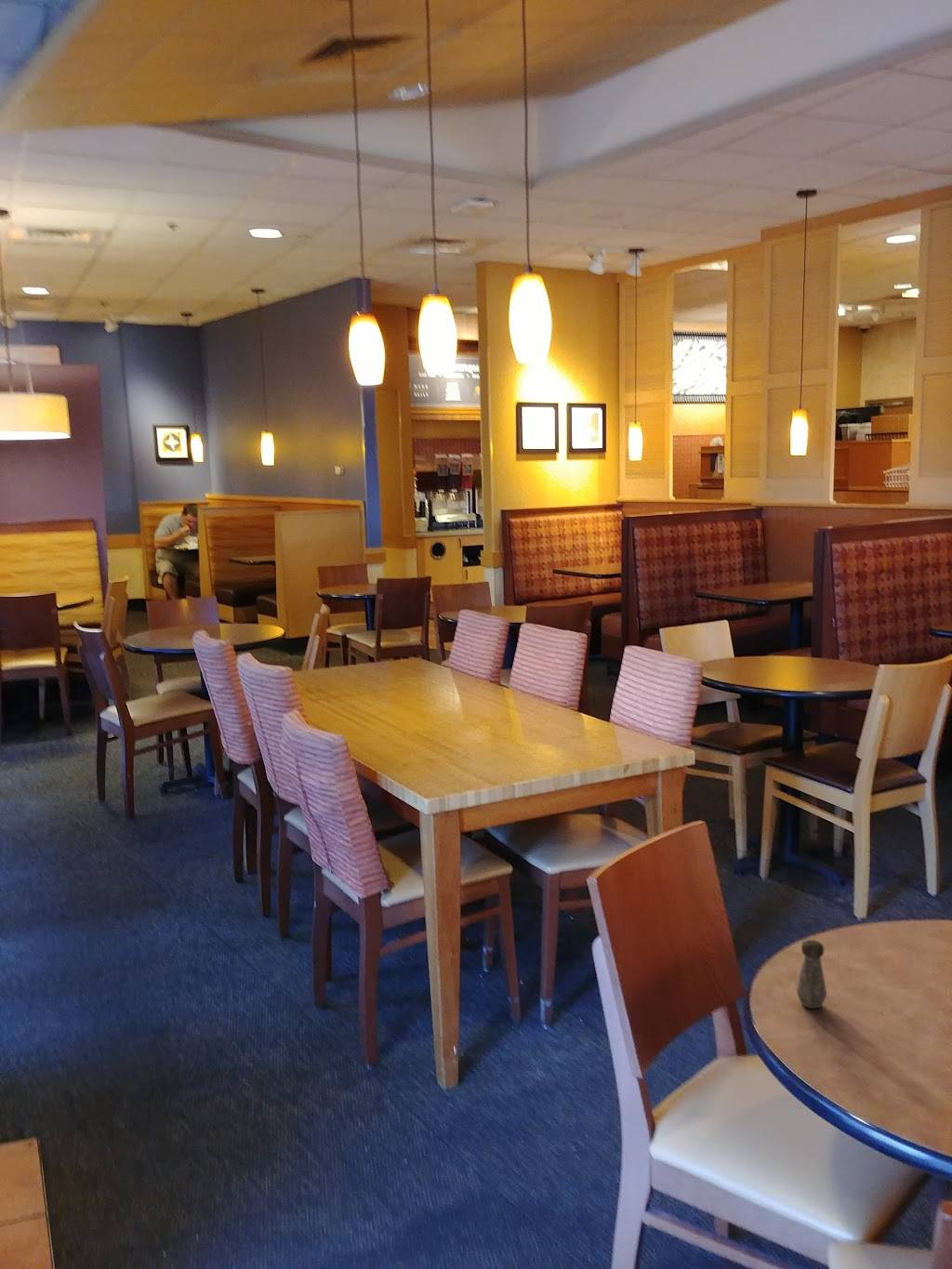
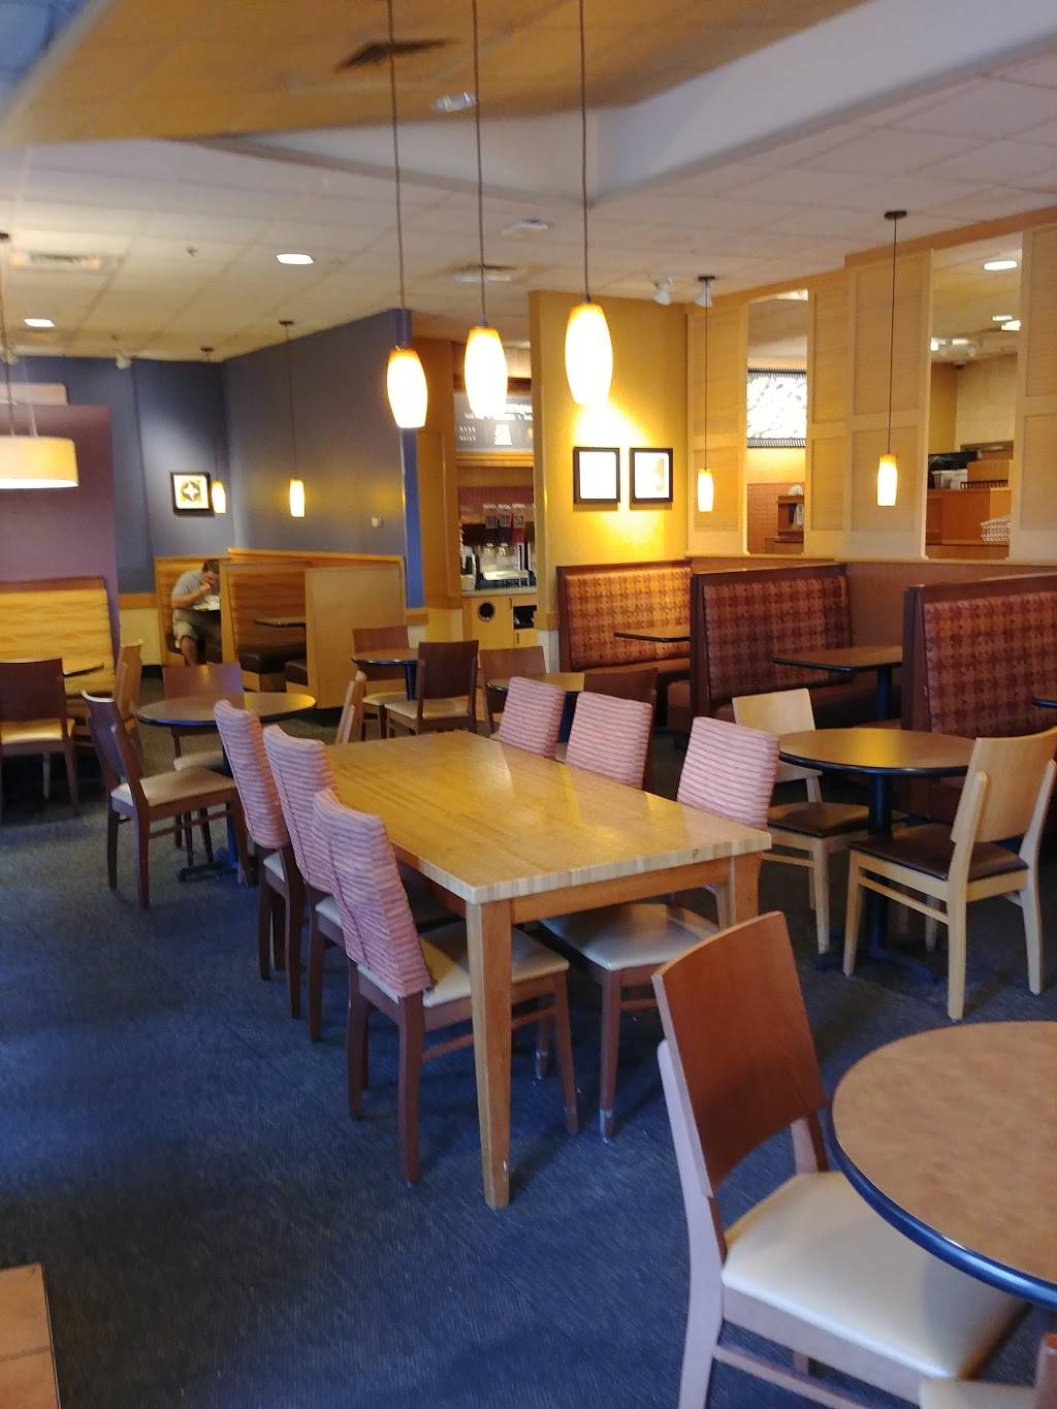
- salt shaker (812, 972)
